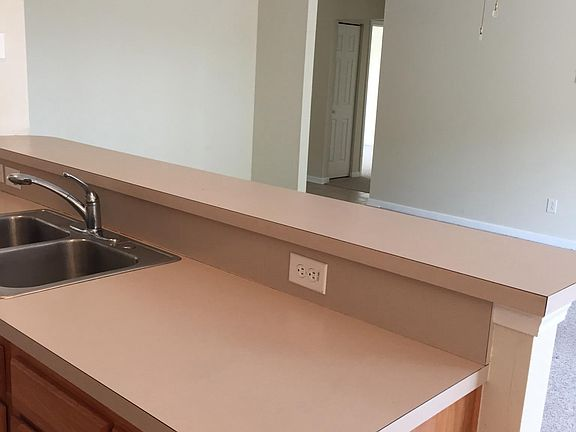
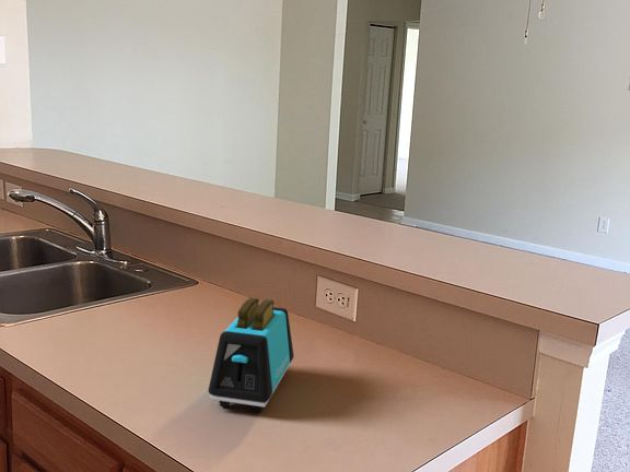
+ toaster (255, 346)
